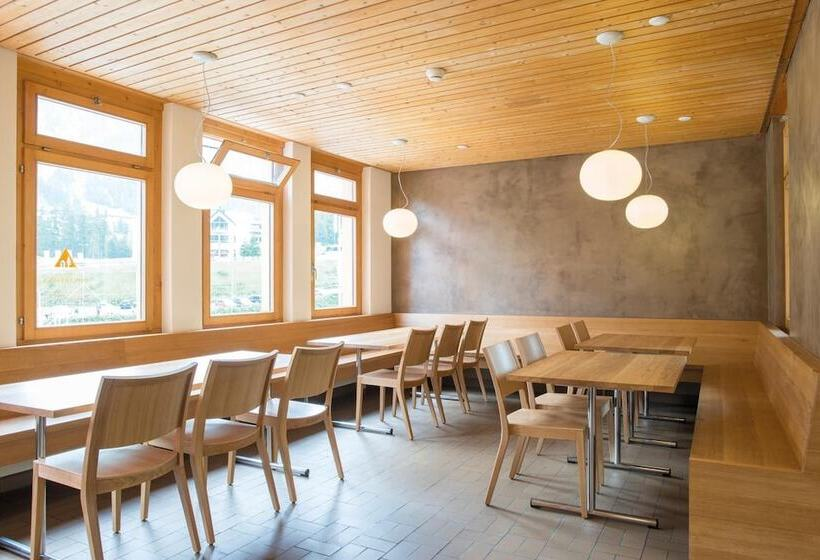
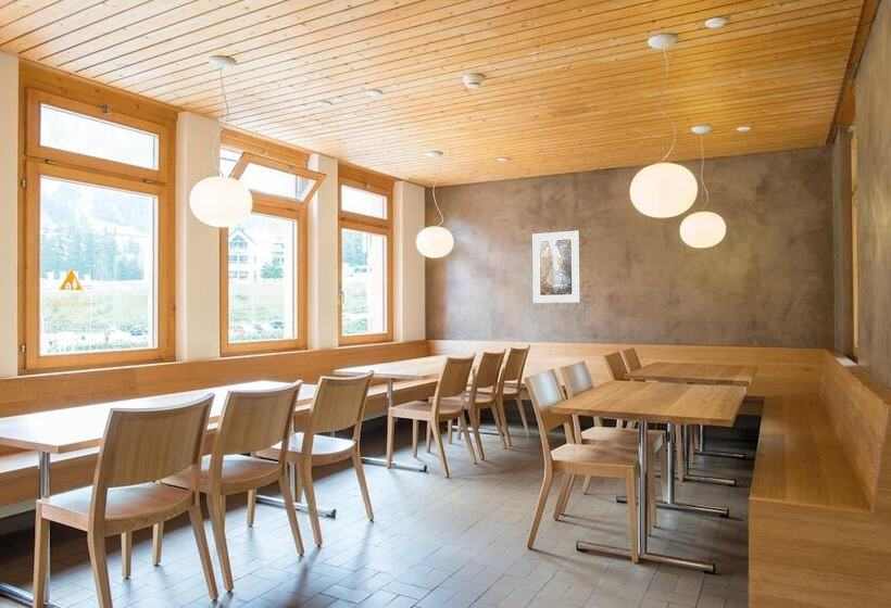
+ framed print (555, 267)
